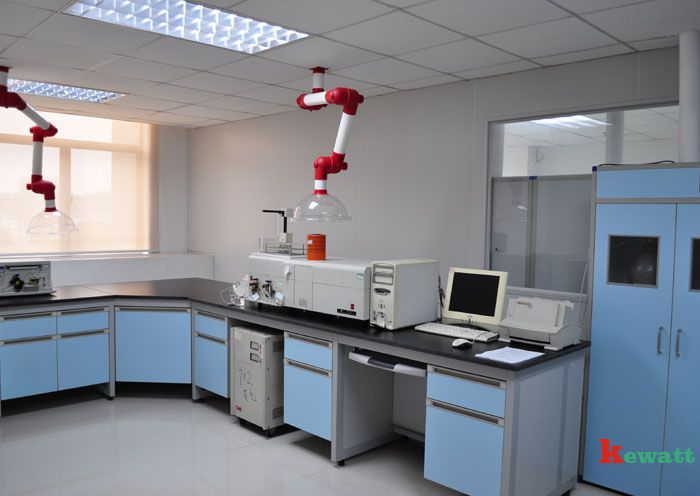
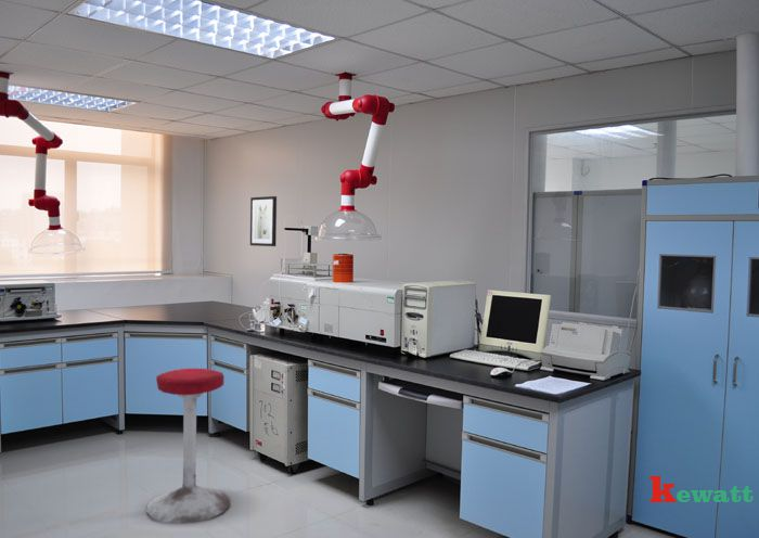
+ stool (190, 439)
+ wall art (262, 221)
